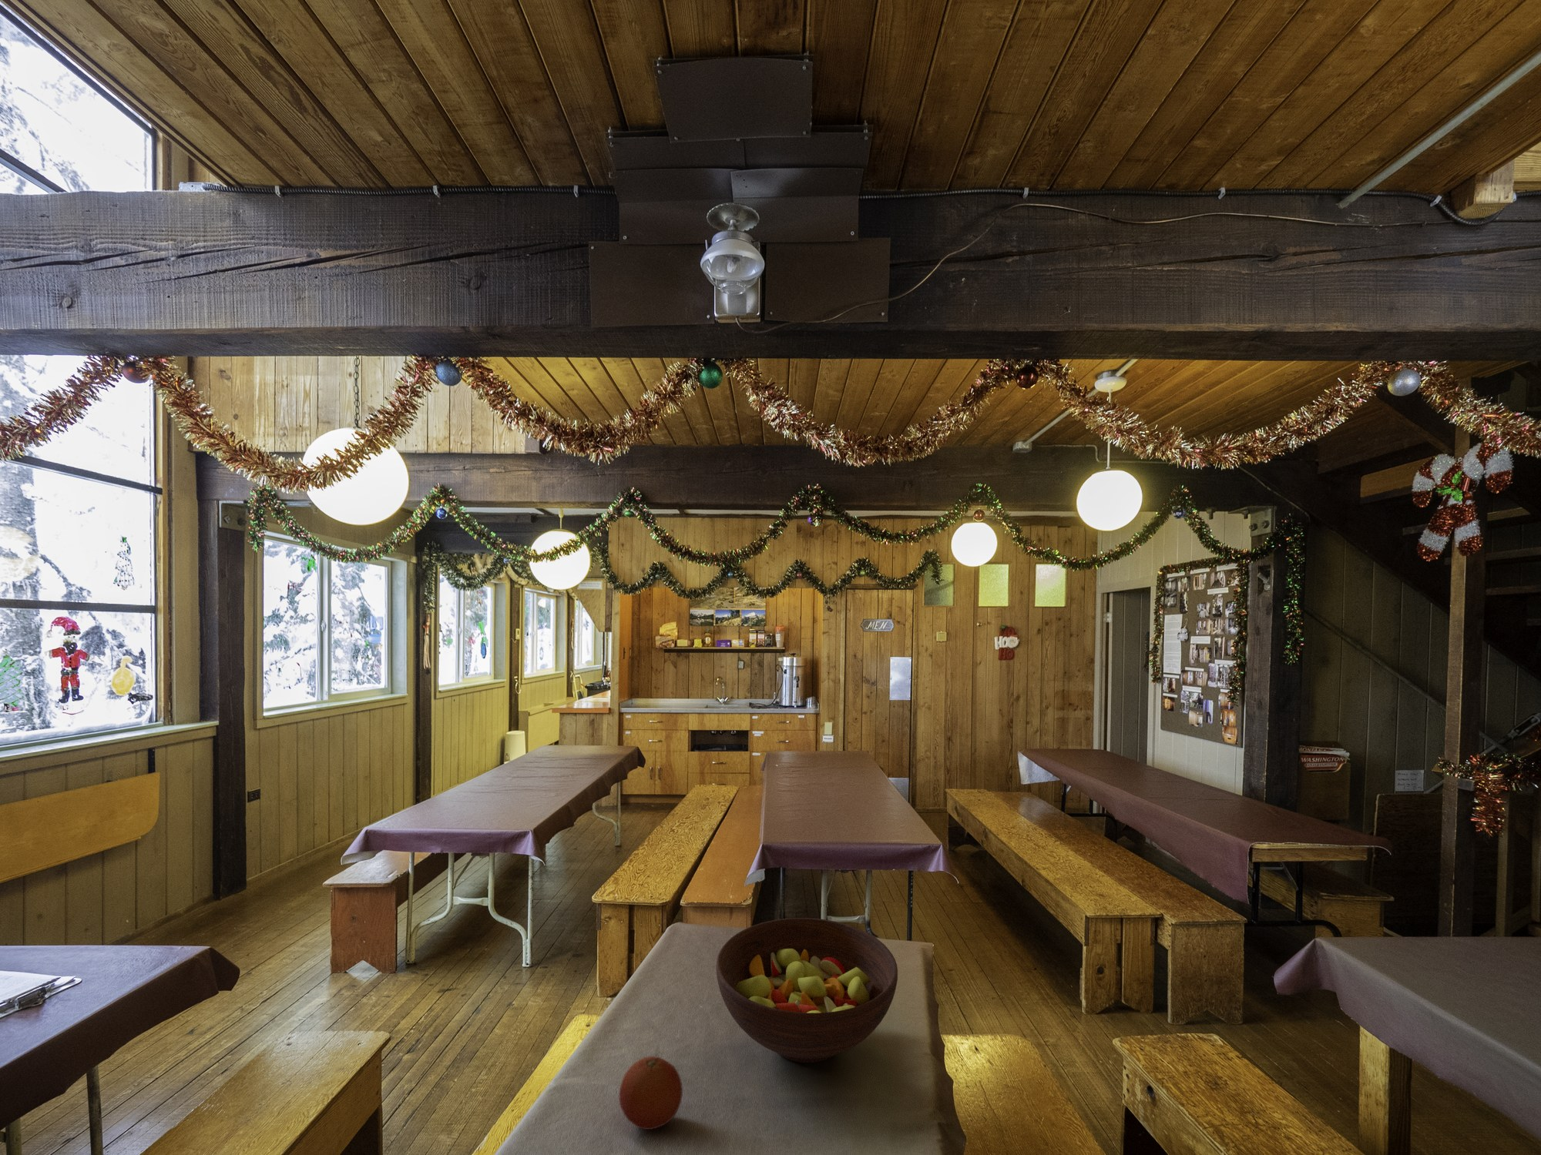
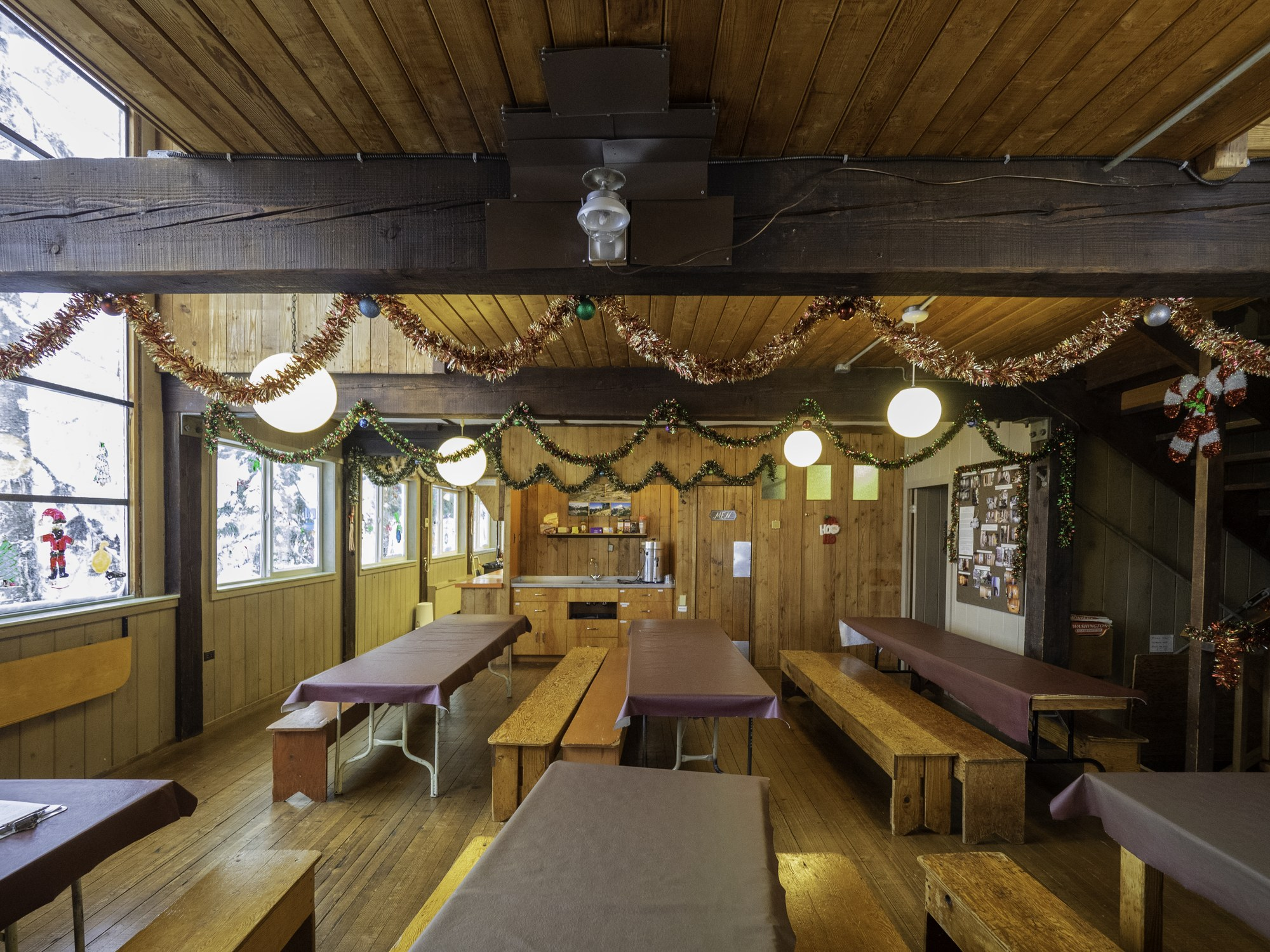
- fruit (650, 1089)
- fruit bowl (806, 1001)
